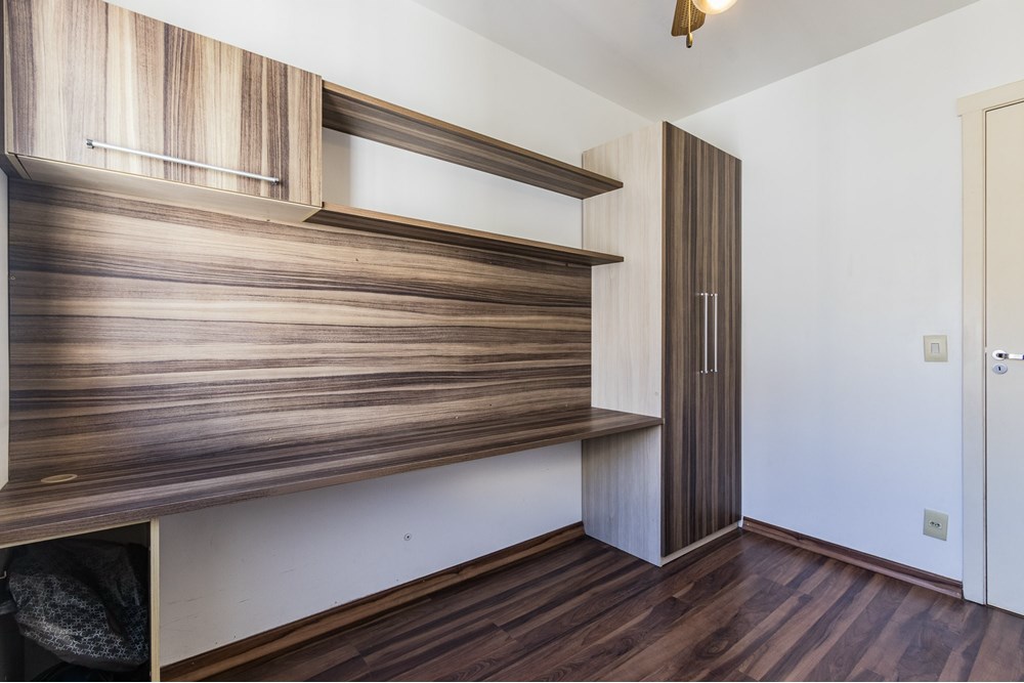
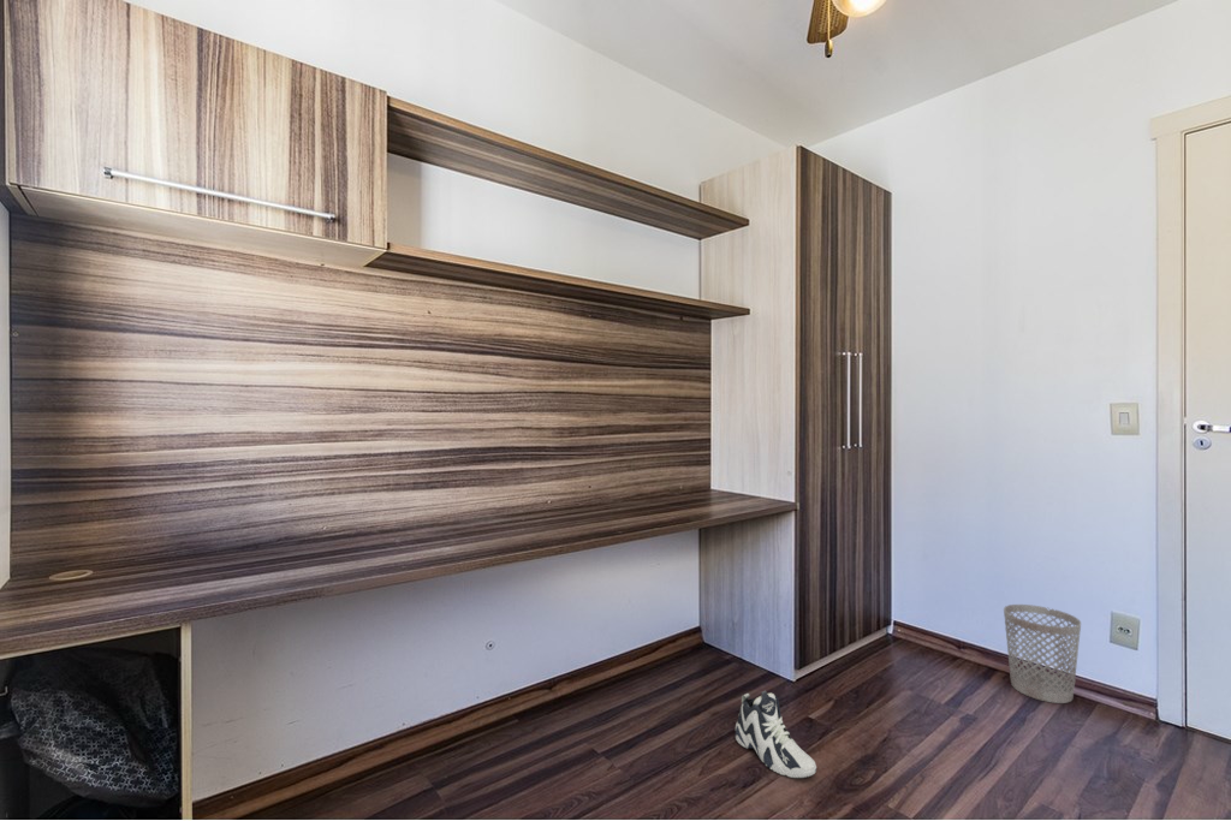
+ sneaker (773, 726)
+ wastebasket (1041, 653)
